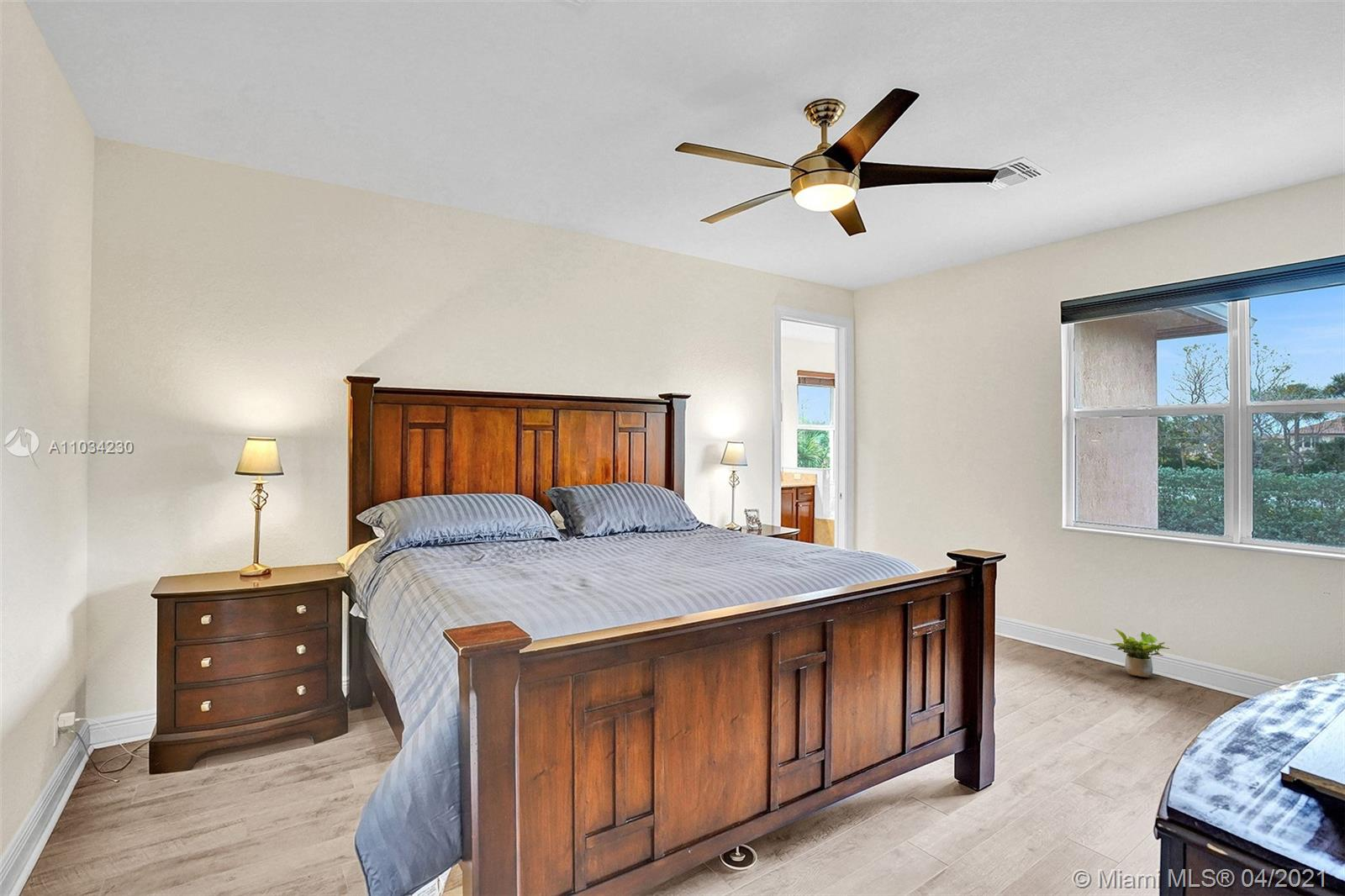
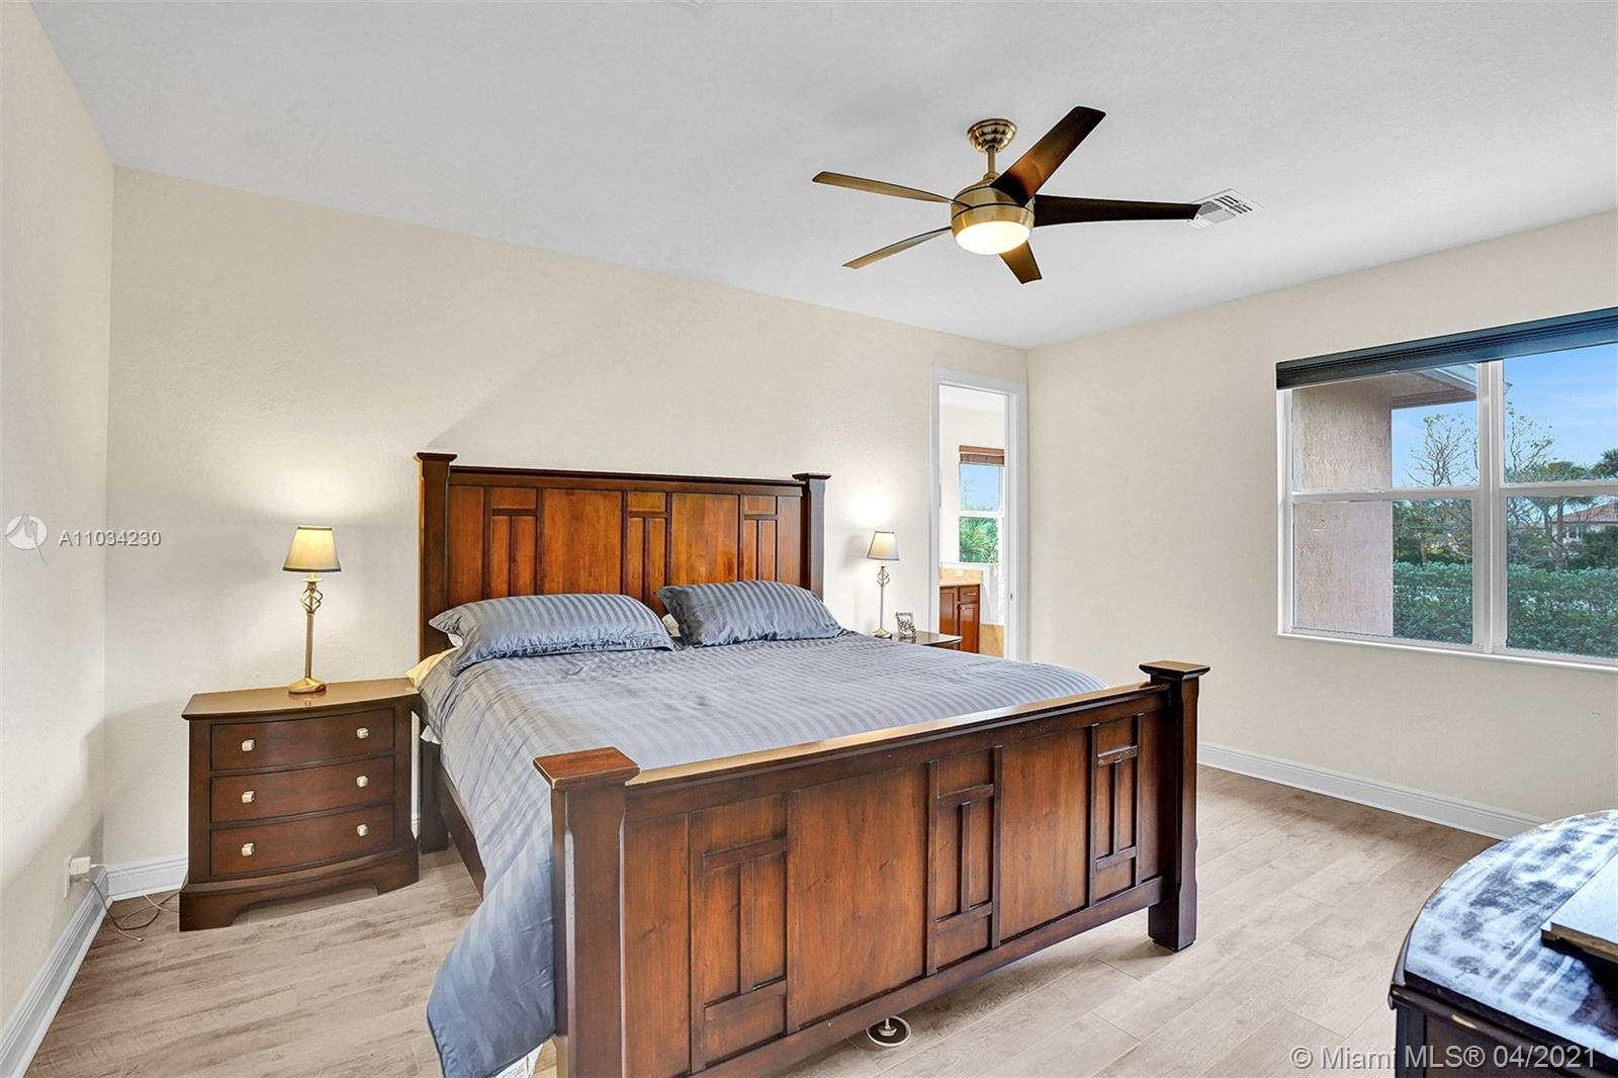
- potted plant (1139, 653)
